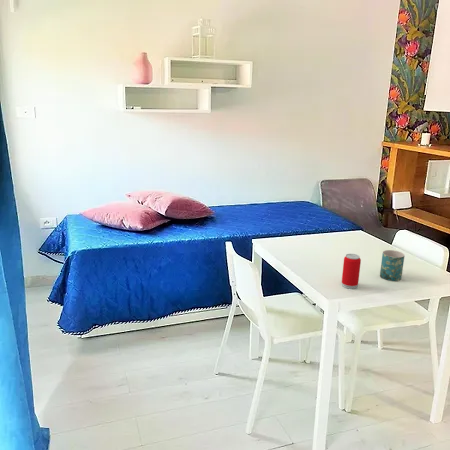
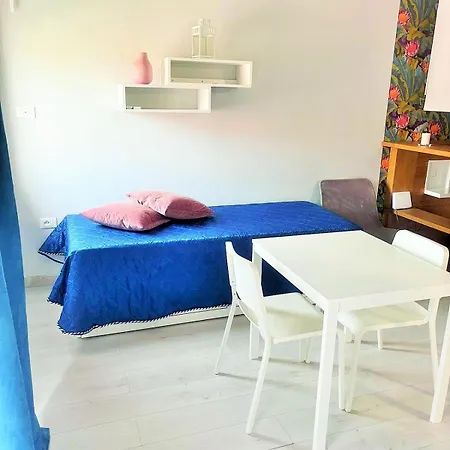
- beverage can (351, 270)
- mug (391, 263)
